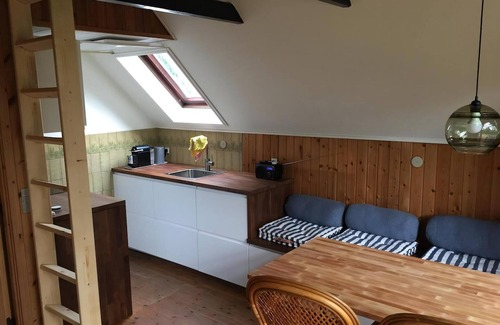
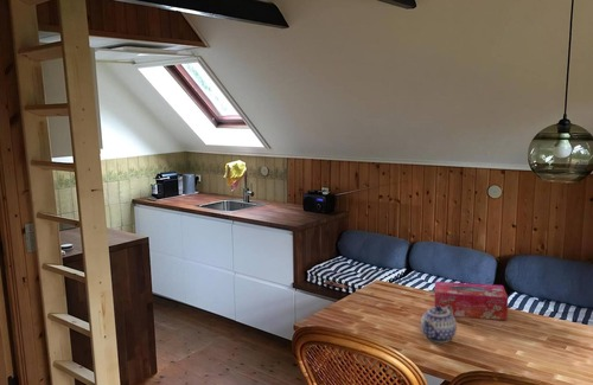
+ teapot (438, 321)
+ tissue box (468, 300)
